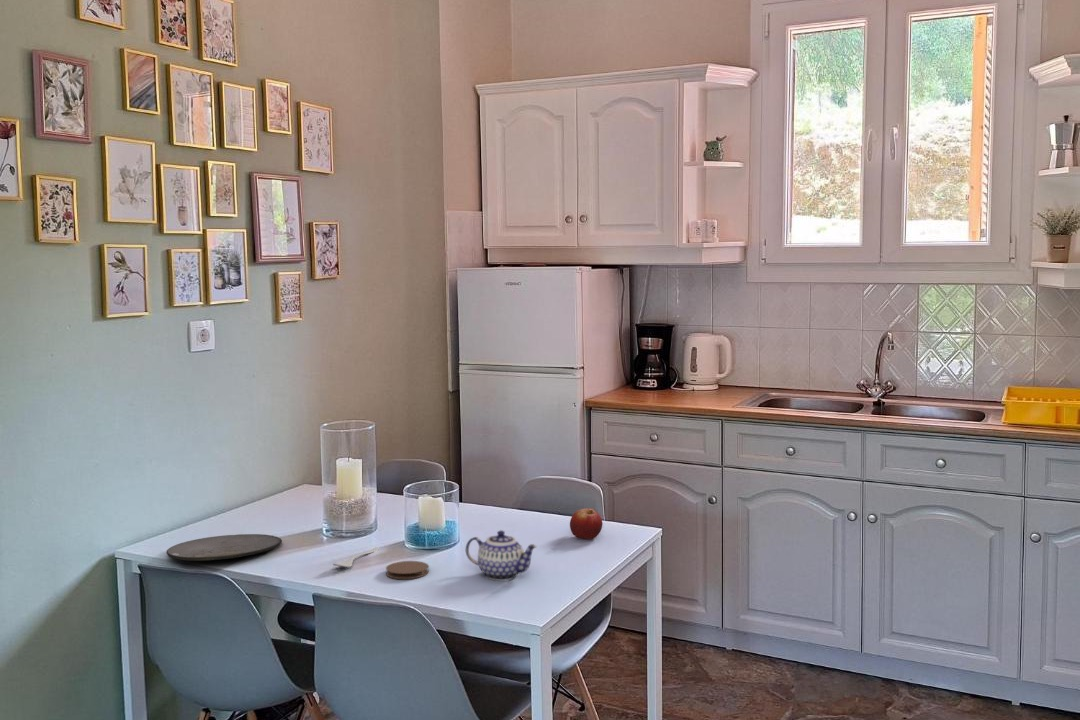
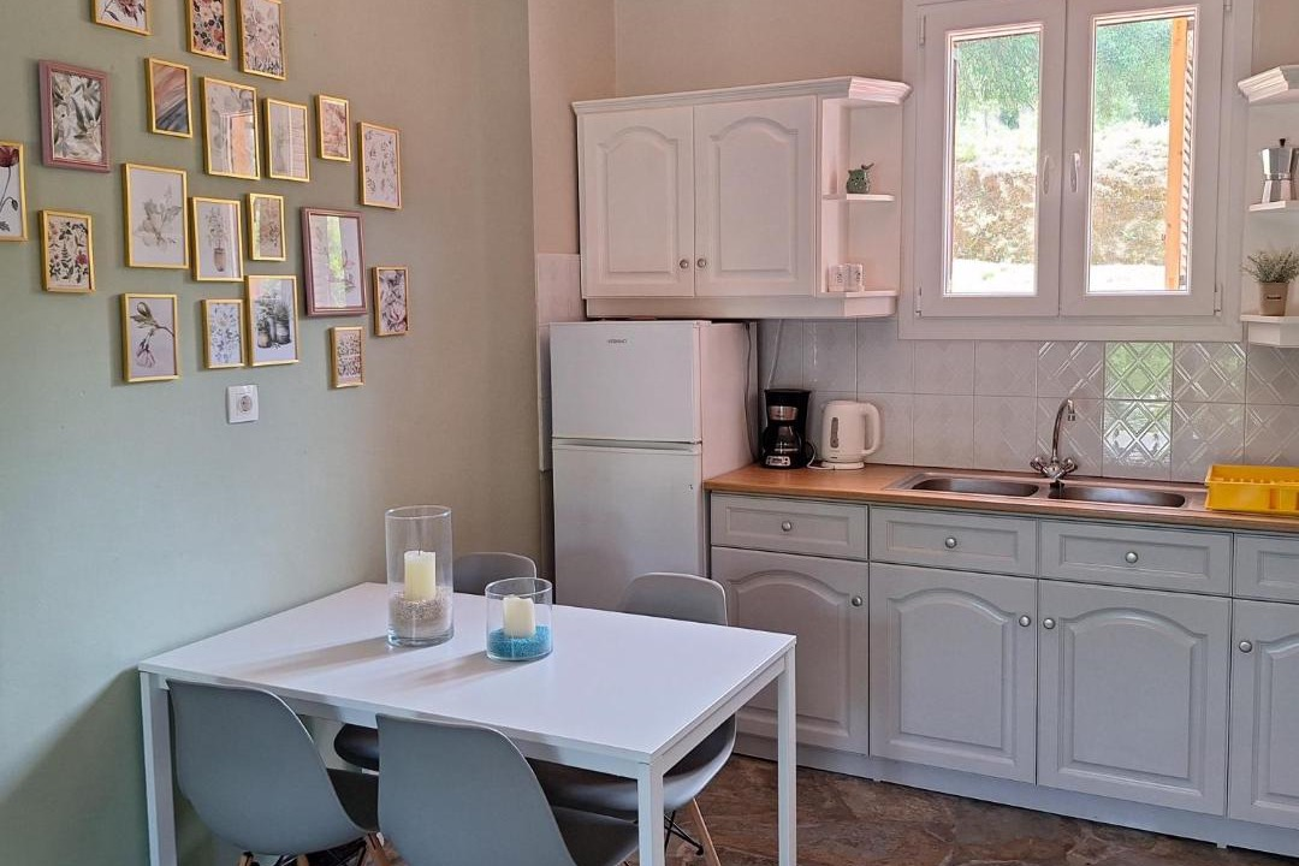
- coaster (407, 569)
- fruit (586, 523)
- plate (225, 546)
- teapot (501, 553)
- spoon (357, 555)
